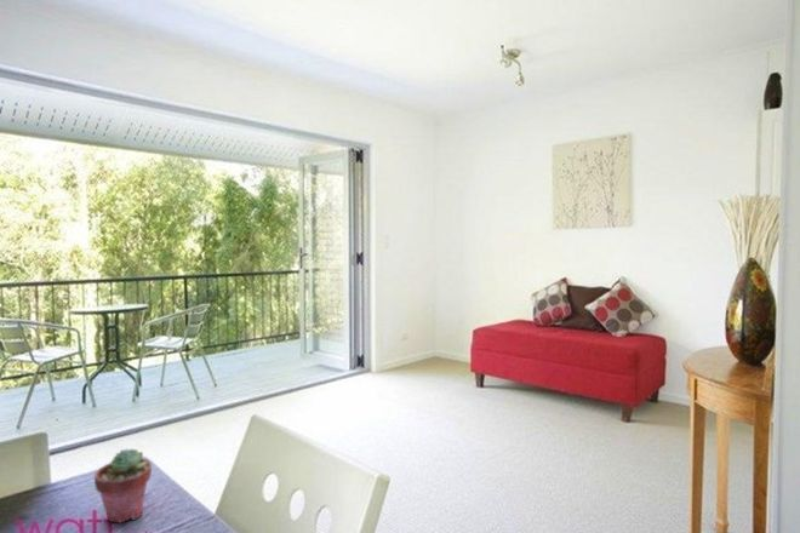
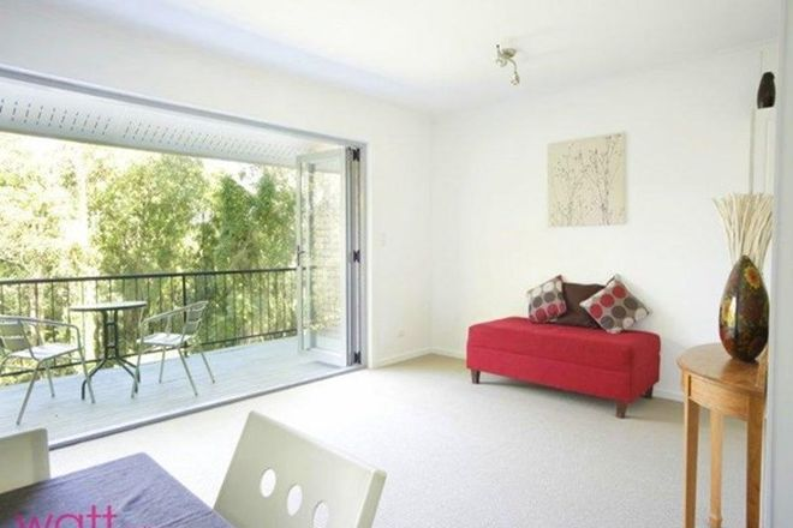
- potted succulent (124, 481)
